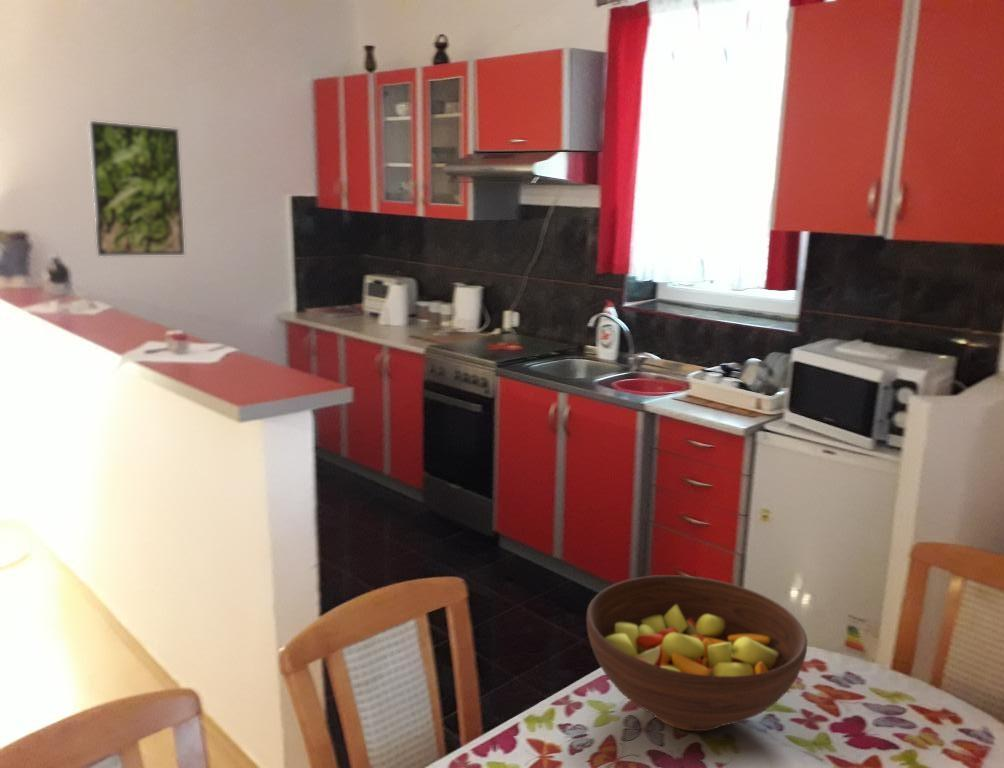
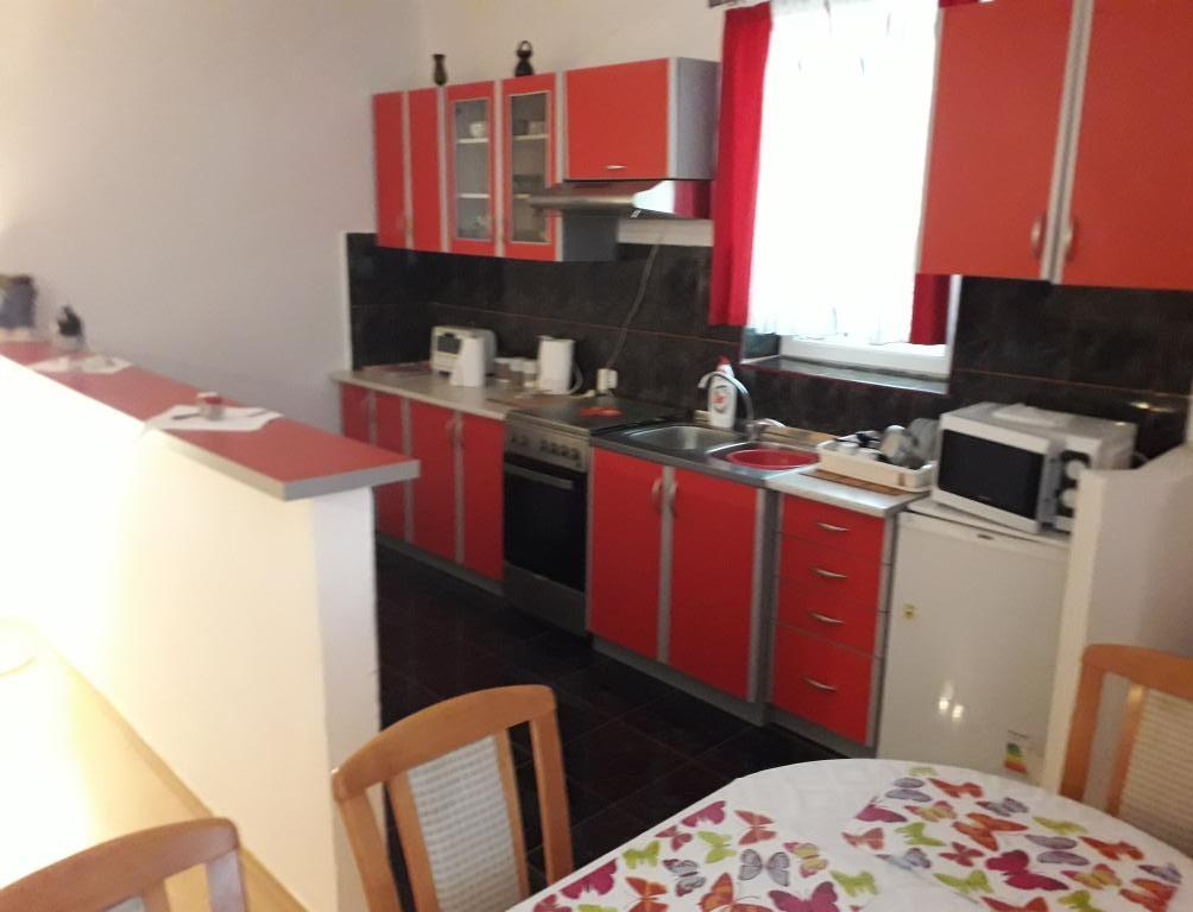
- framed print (138, 191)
- fruit bowl (690, 665)
